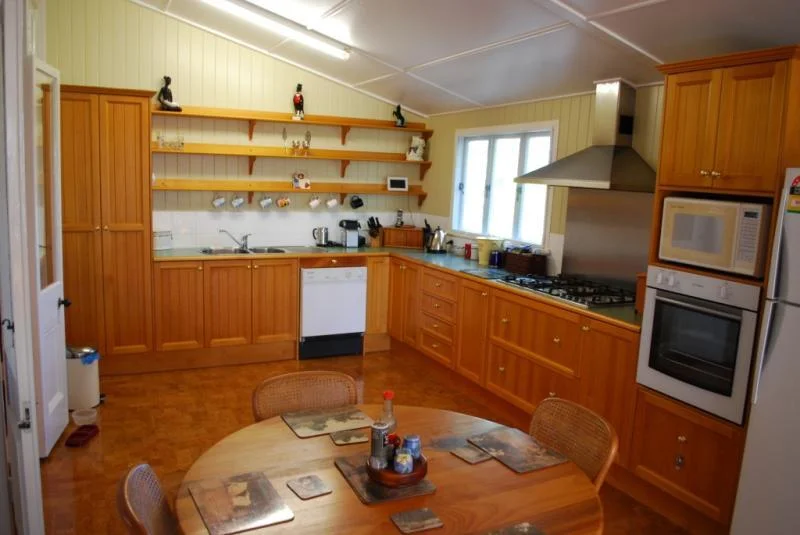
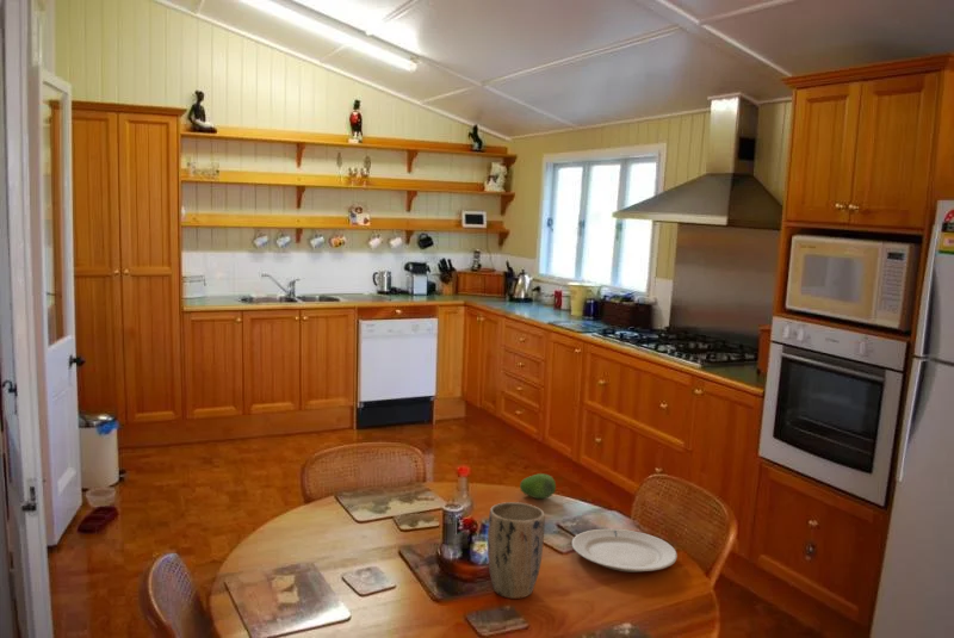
+ plant pot (514, 550)
+ fruit (538, 485)
+ chinaware (622, 552)
